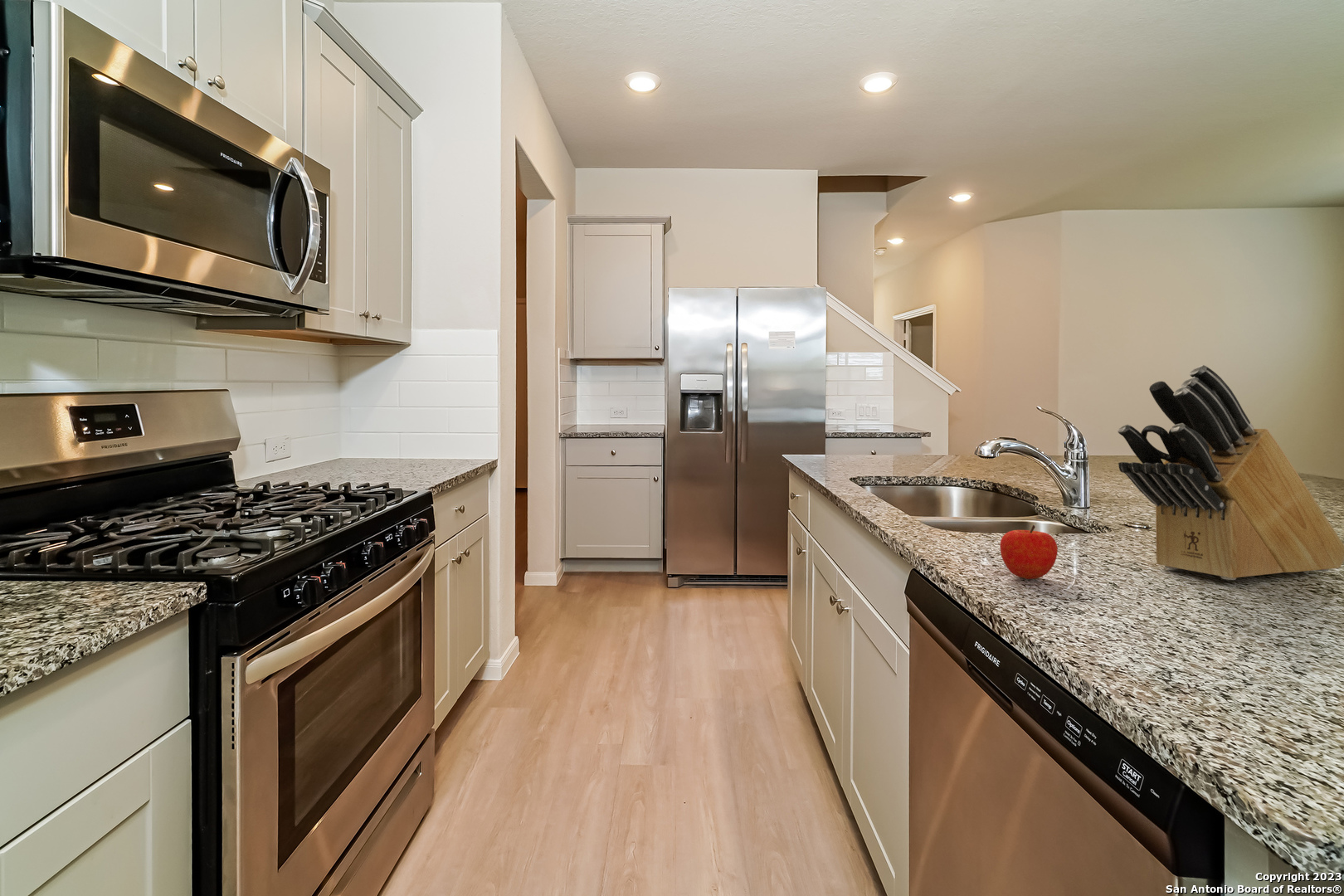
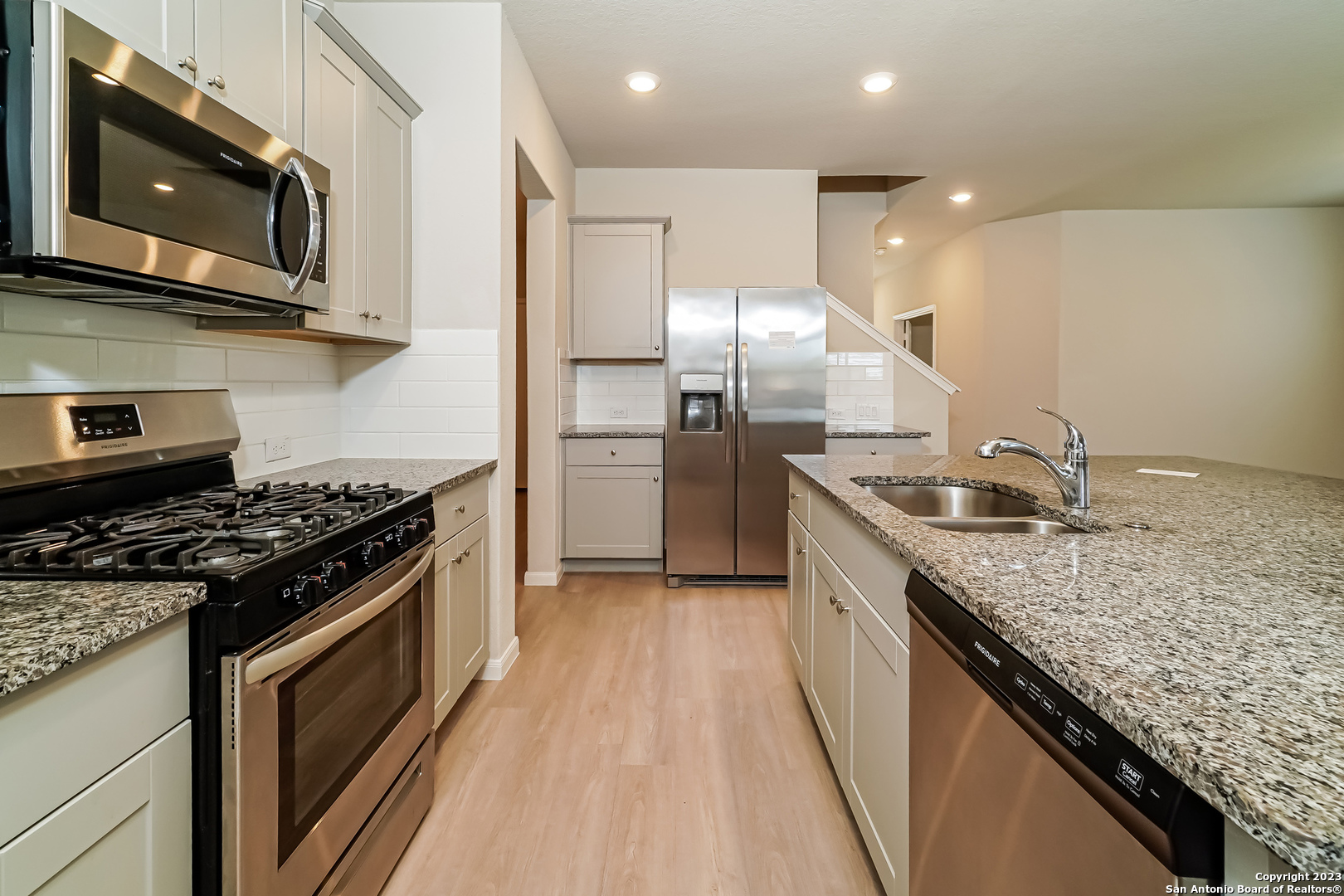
- knife block (1231, 470)
- fruit (1028, 551)
